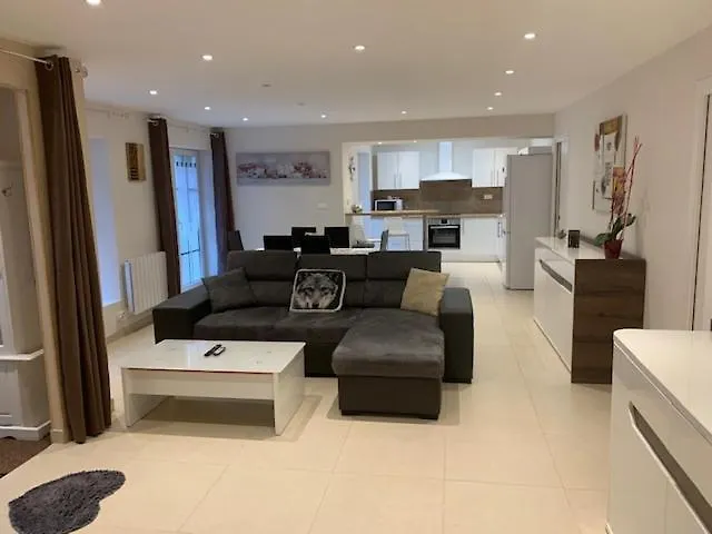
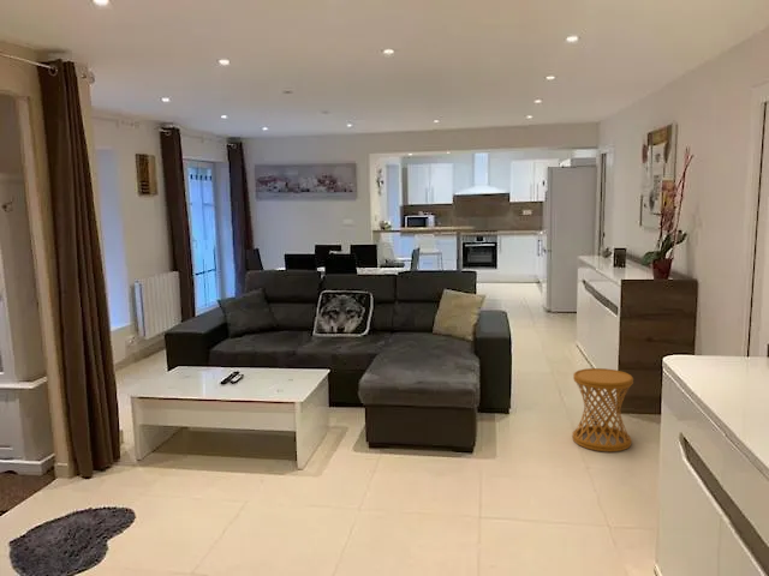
+ side table (602, 408)
